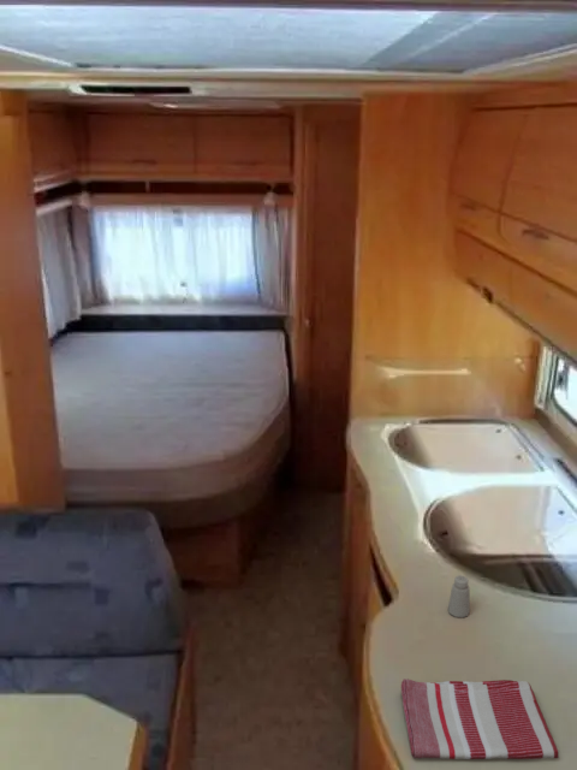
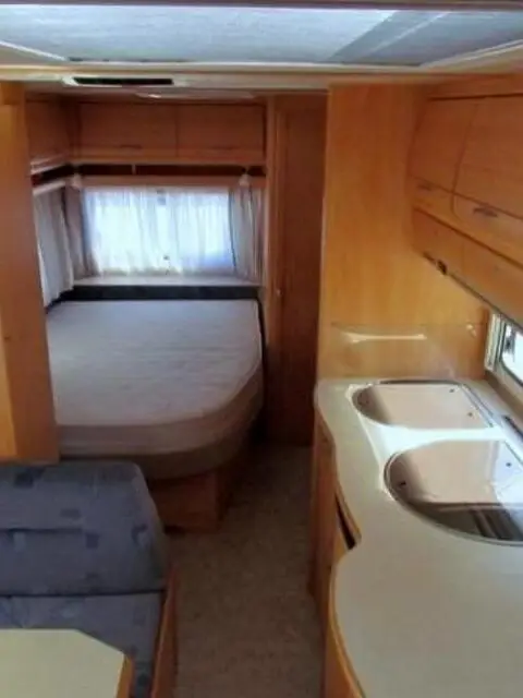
- dish towel (475, 717)
- saltshaker (459, 594)
